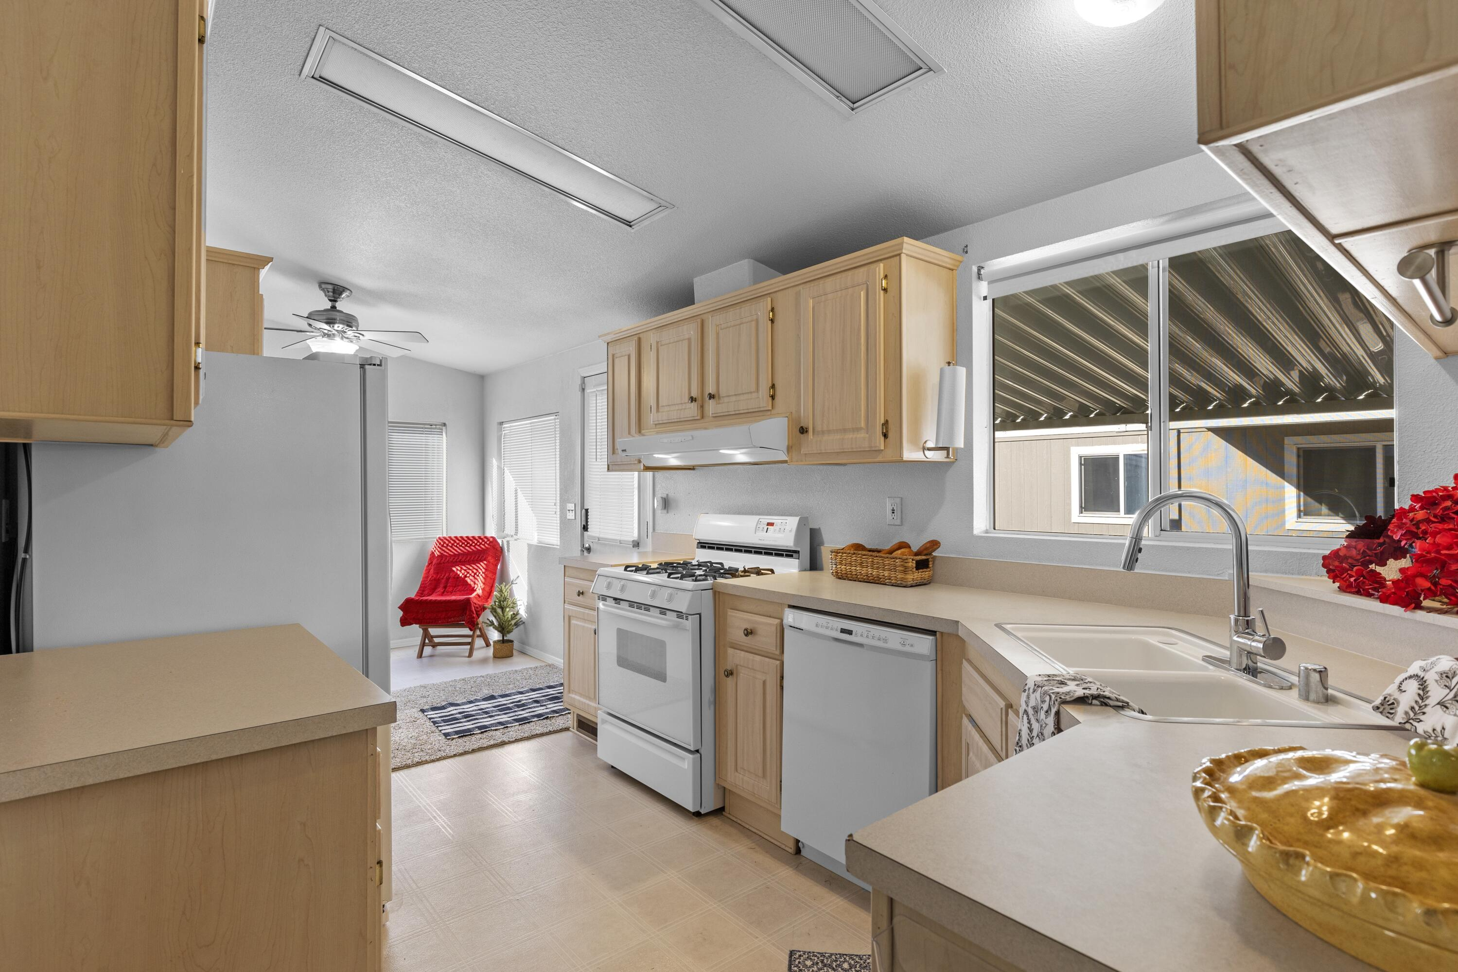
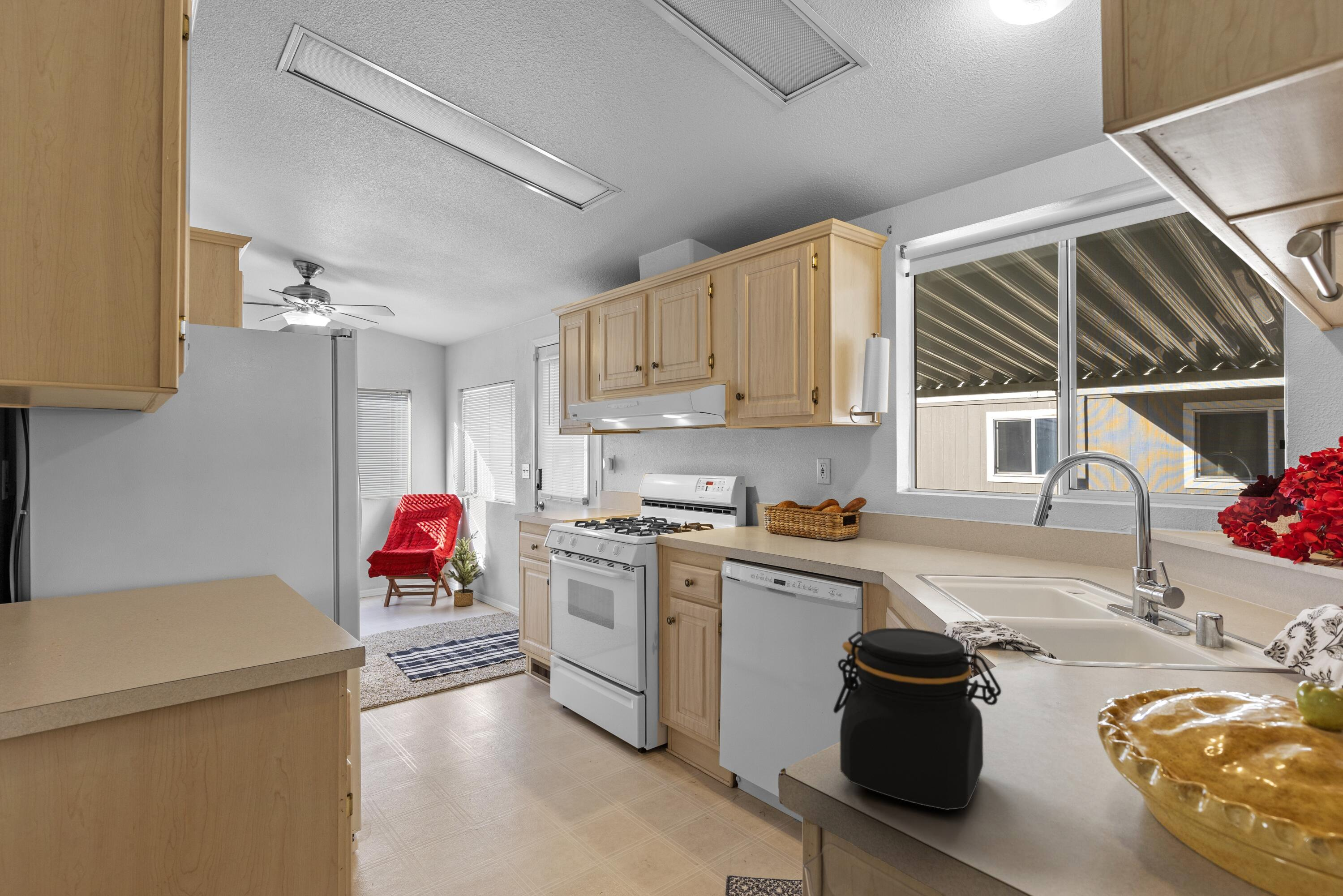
+ jar (913, 710)
